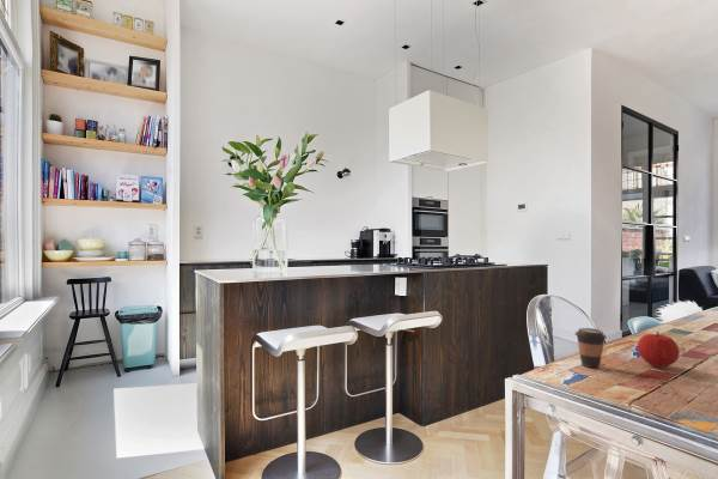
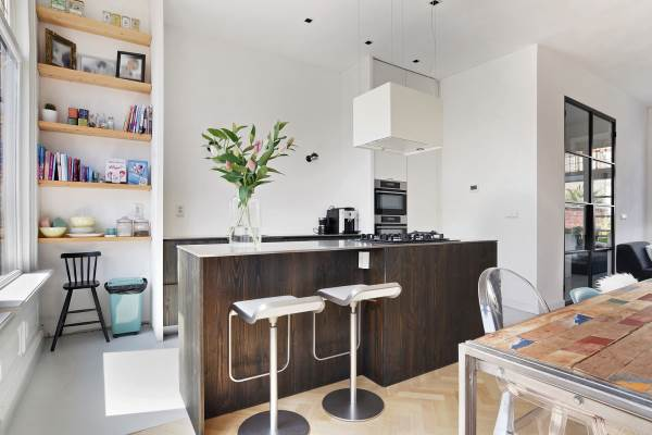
- fruit (657, 348)
- coffee cup (590, 347)
